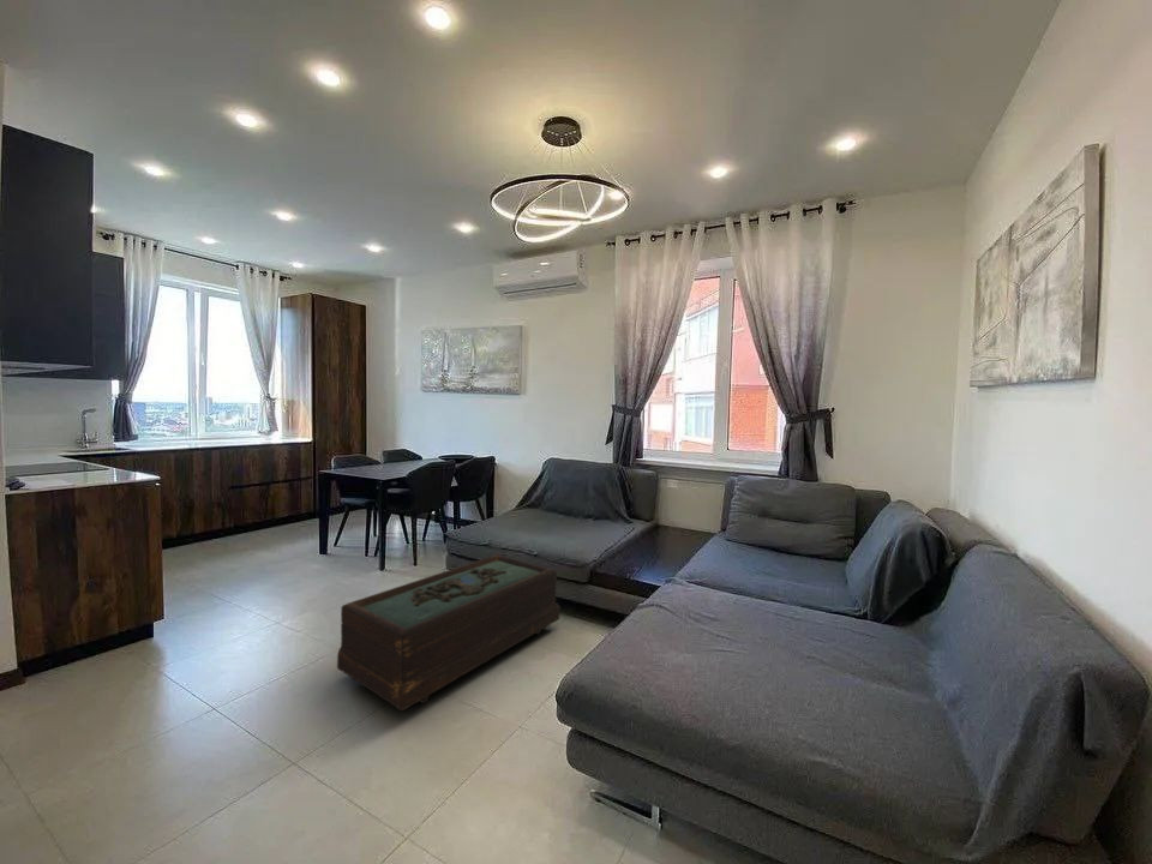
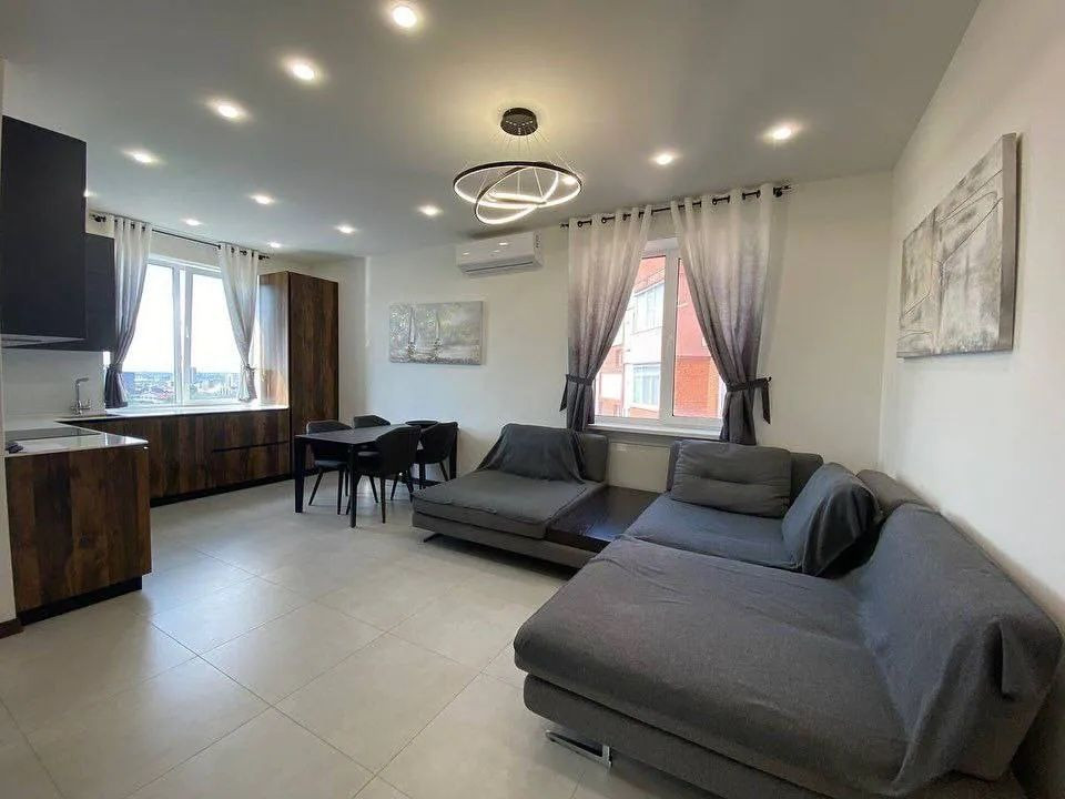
- coffee table (461, 617)
